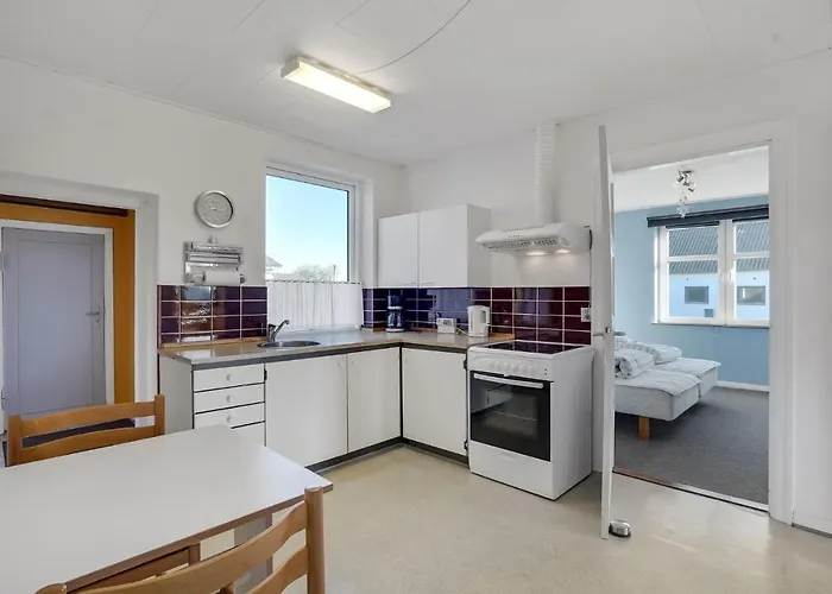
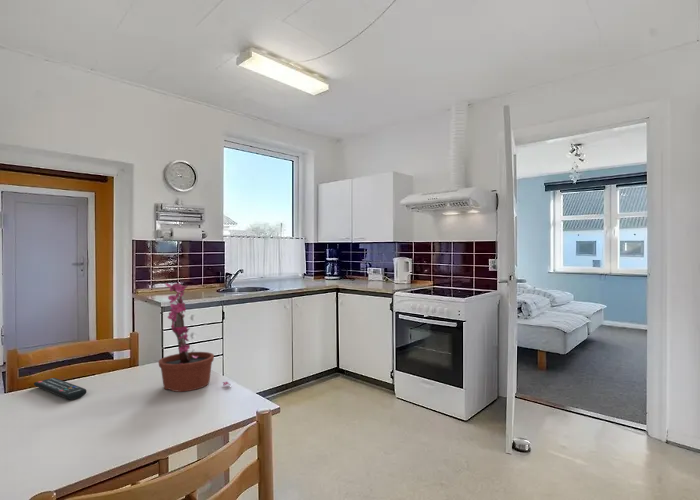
+ remote control (59, 388)
+ potted plant (189, 328)
